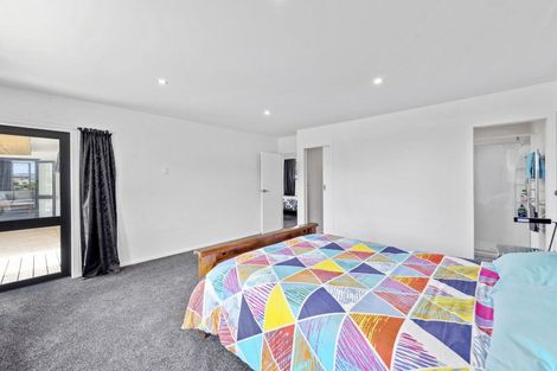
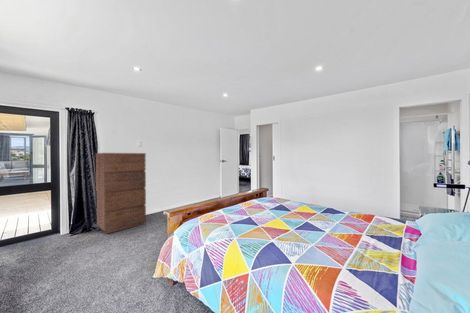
+ dresser (120, 189)
